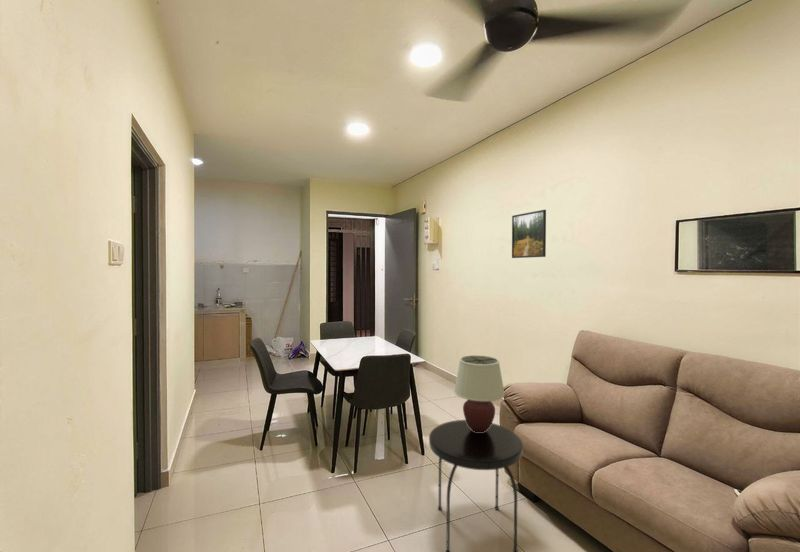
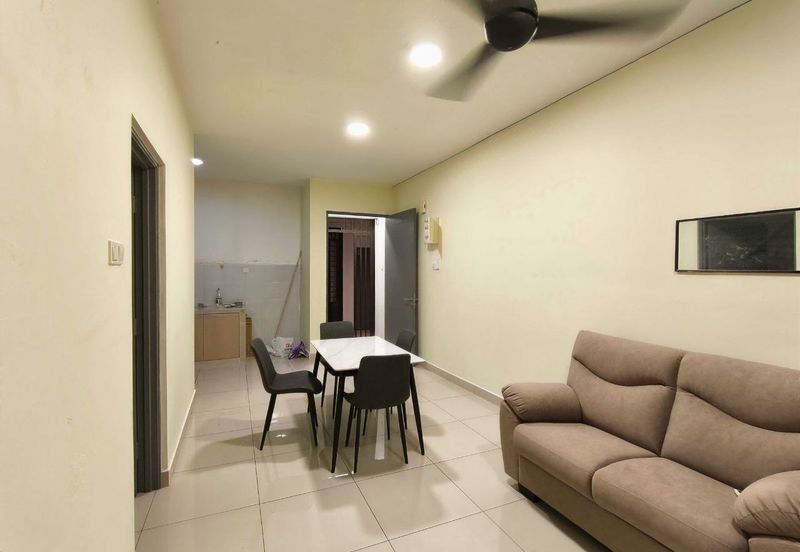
- side table (474, 469)
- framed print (528, 235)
- table lamp (479, 394)
